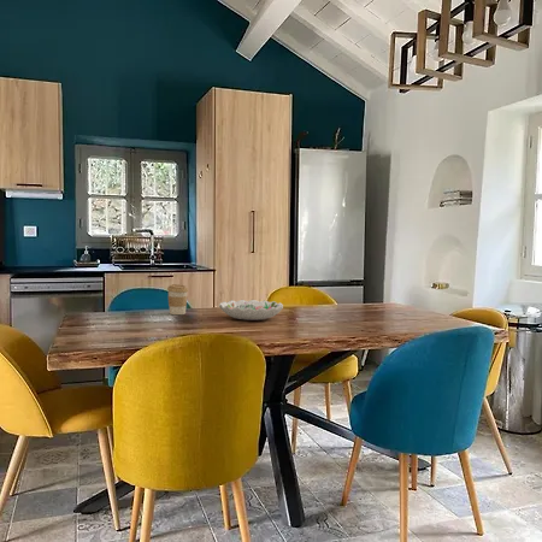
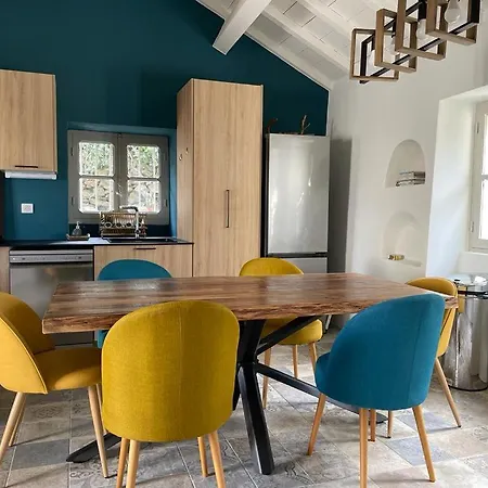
- coffee cup (177, 299)
- decorative bowl (251, 311)
